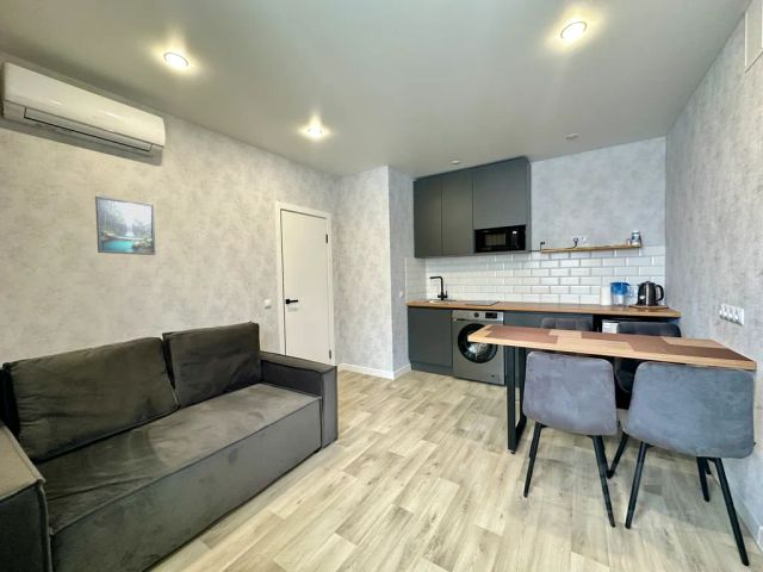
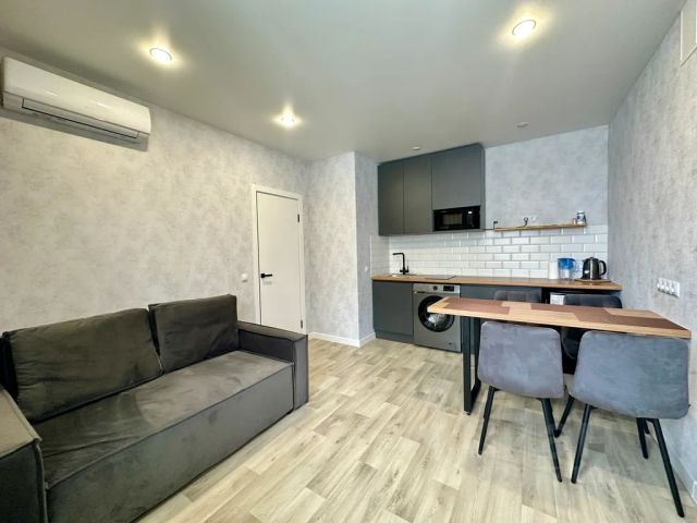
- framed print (126, 226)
